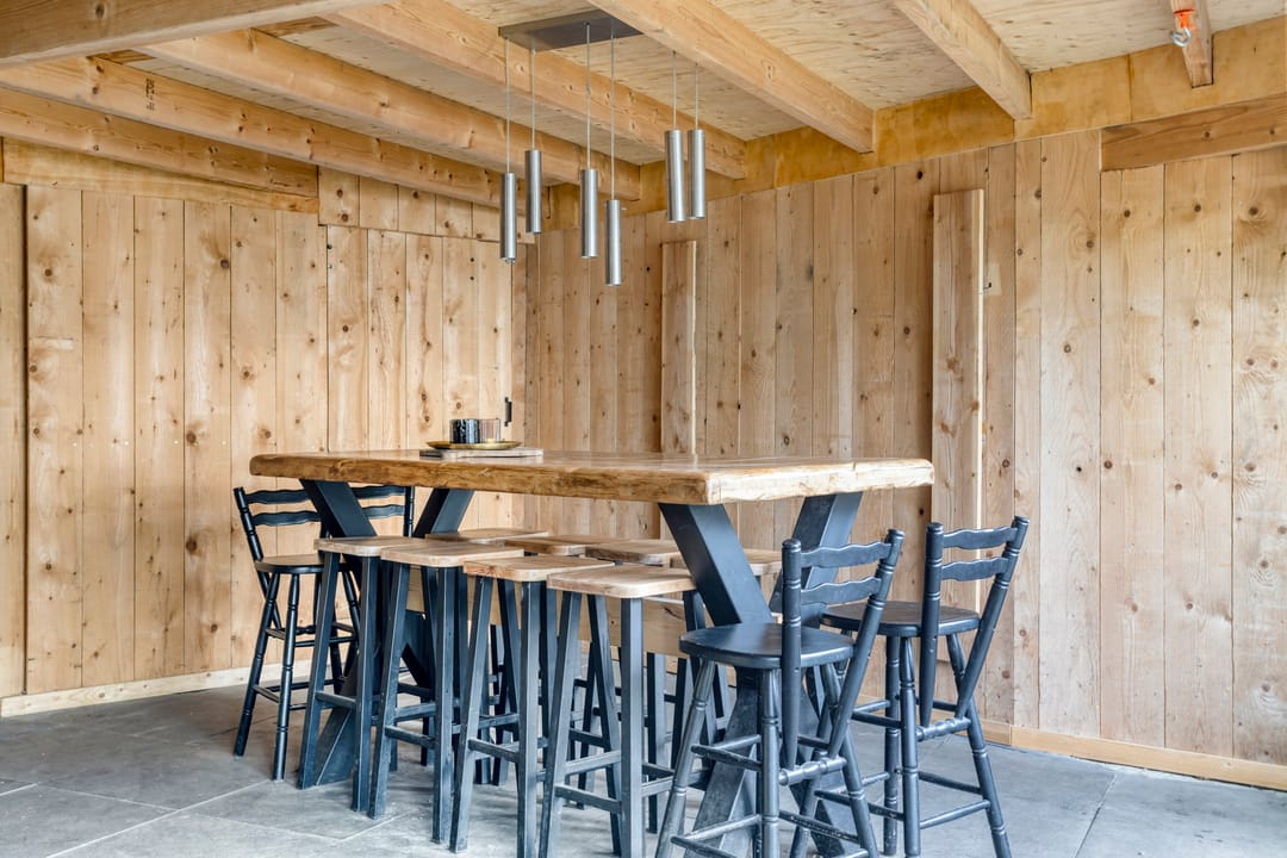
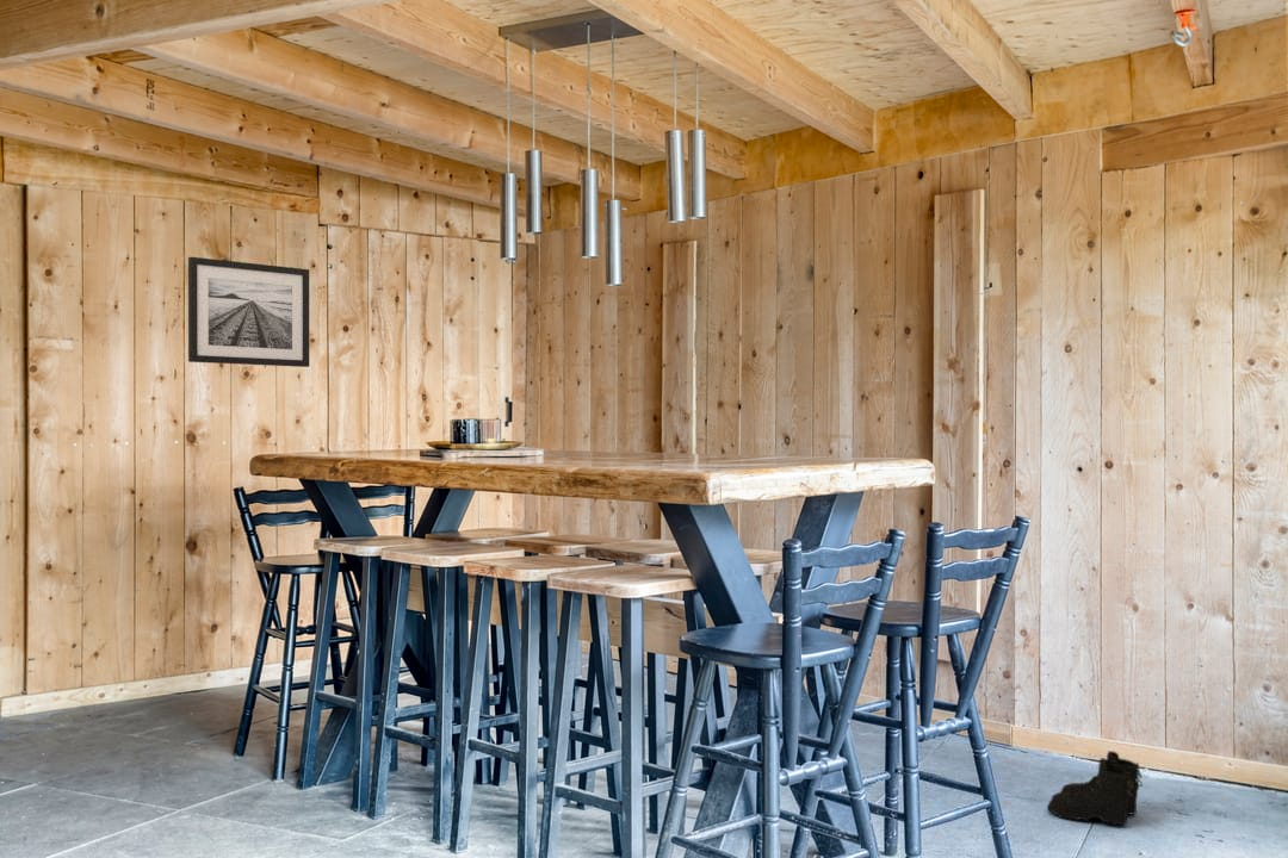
+ wall art (250, 313)
+ boots (1094, 783)
